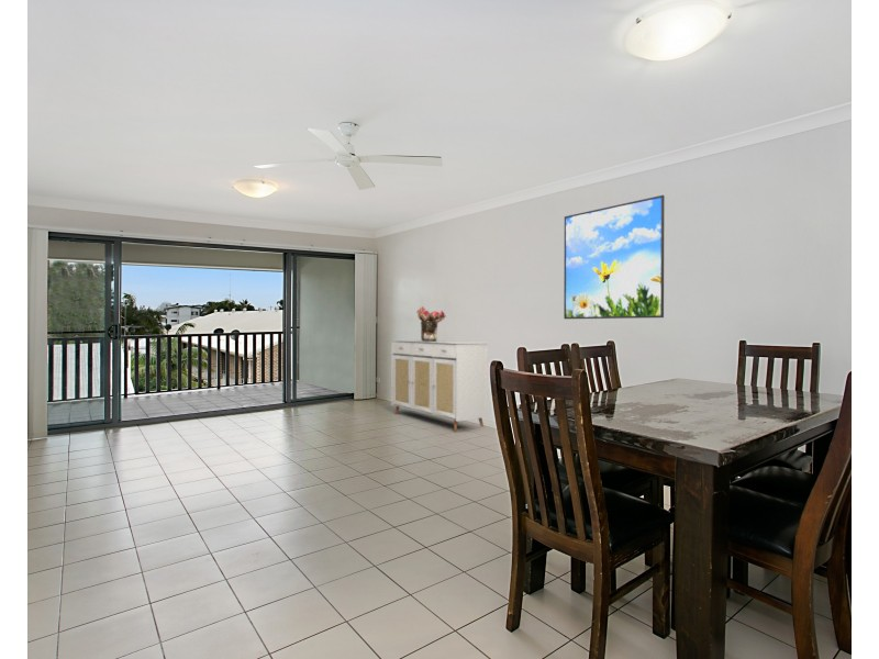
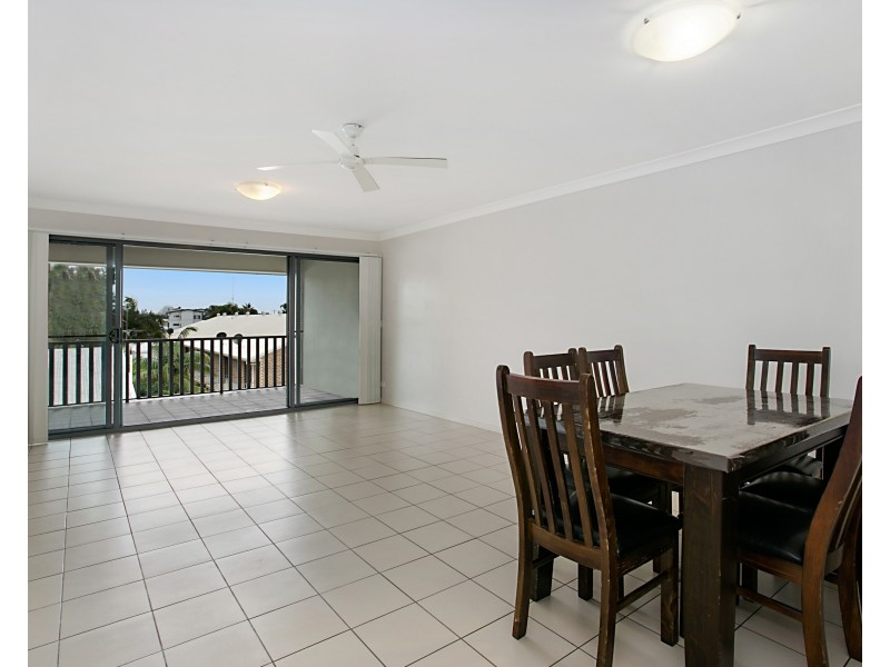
- sideboard (435, 380)
- bouquet (430, 323)
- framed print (609, 263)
